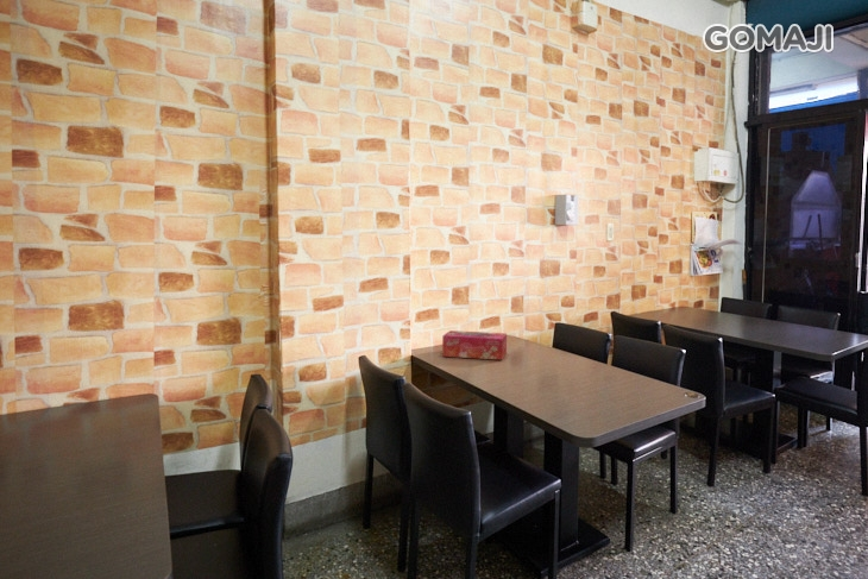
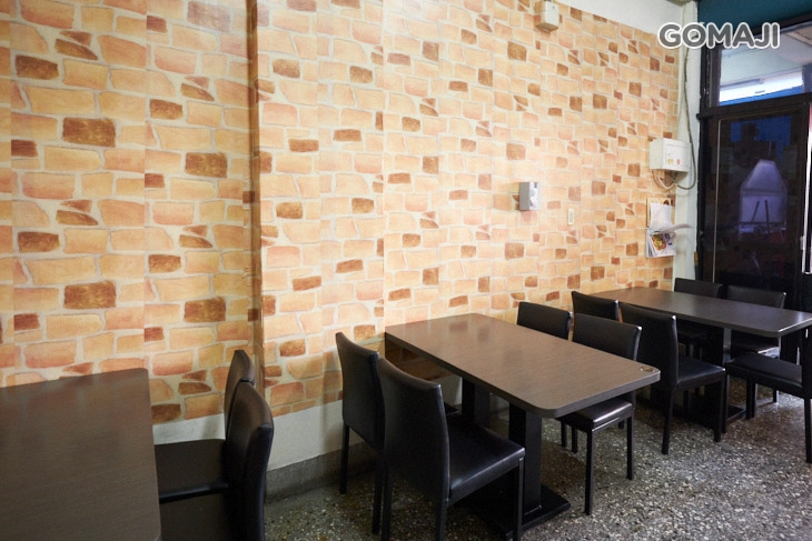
- tissue box (474, 344)
